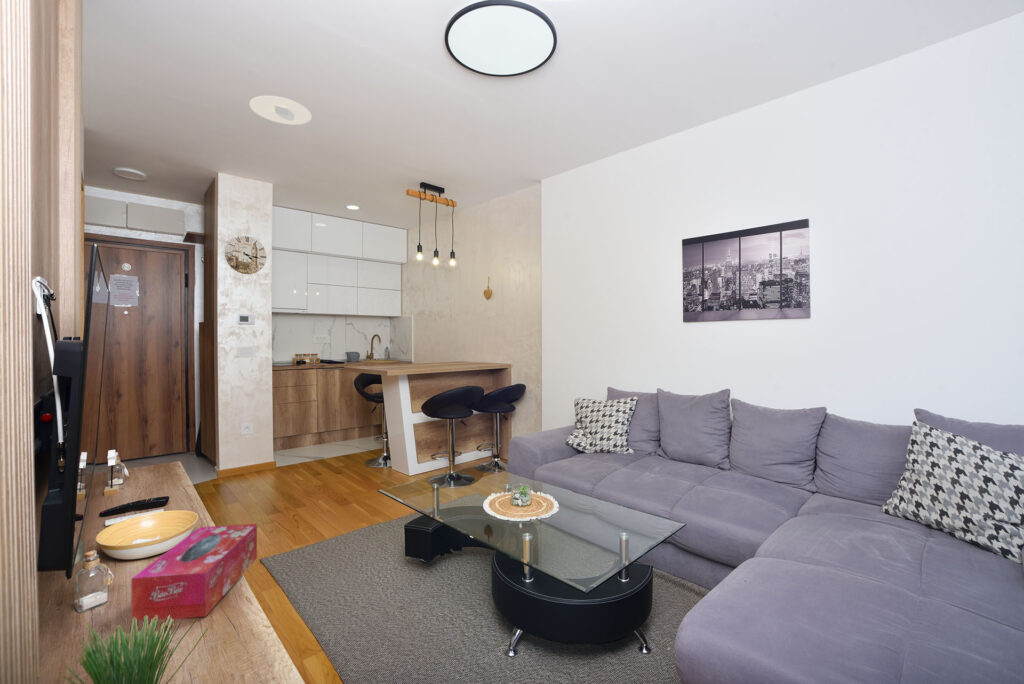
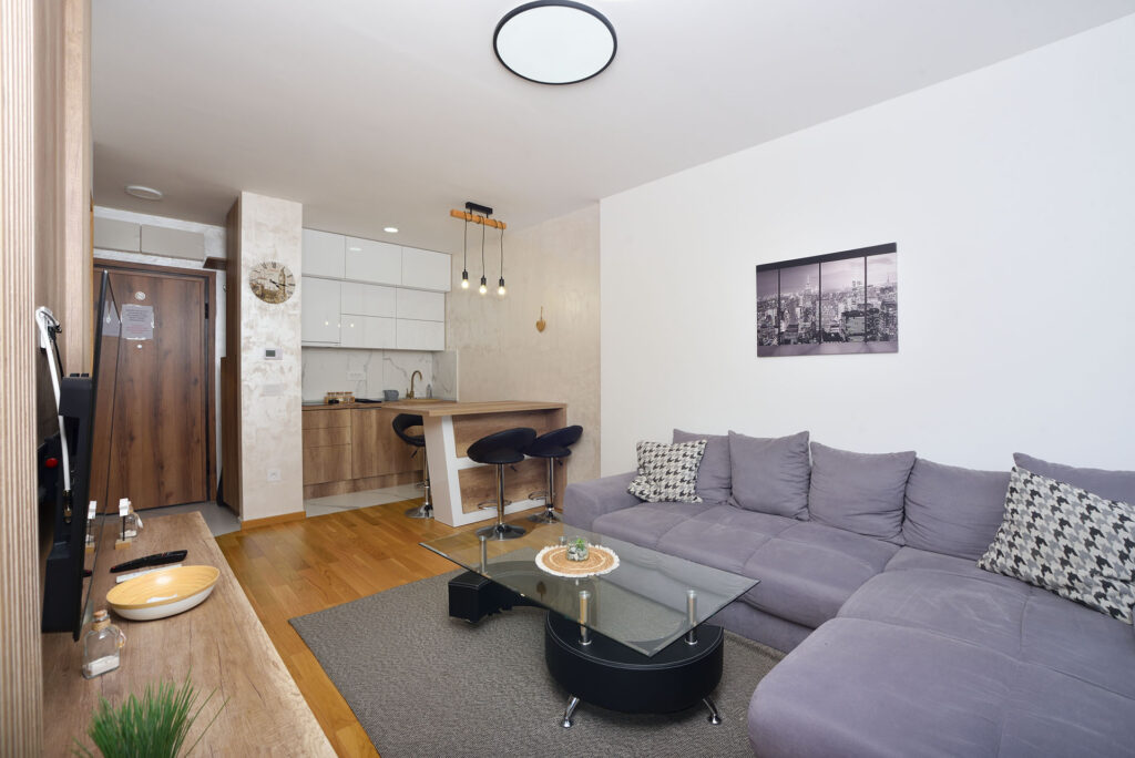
- recessed light (281, 108)
- tissue box (202, 566)
